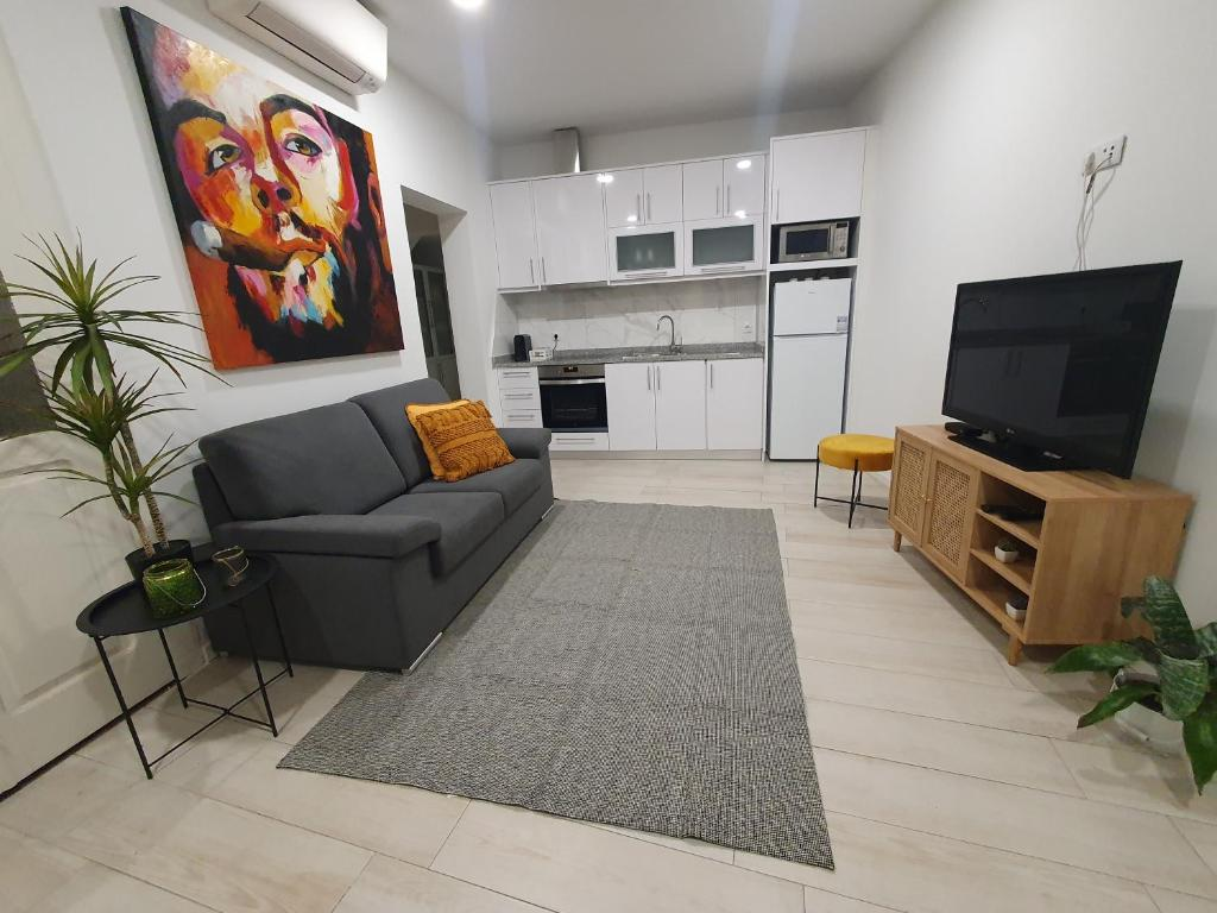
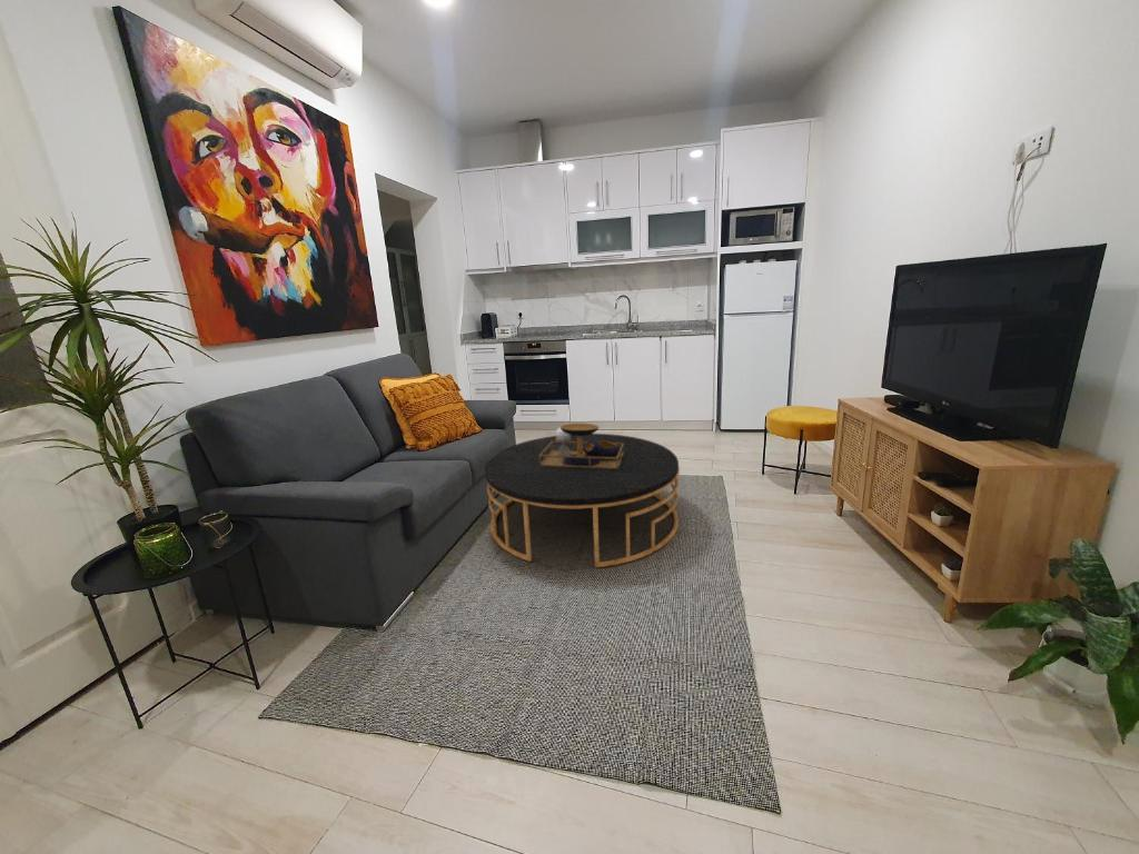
+ coffee table (582, 471)
